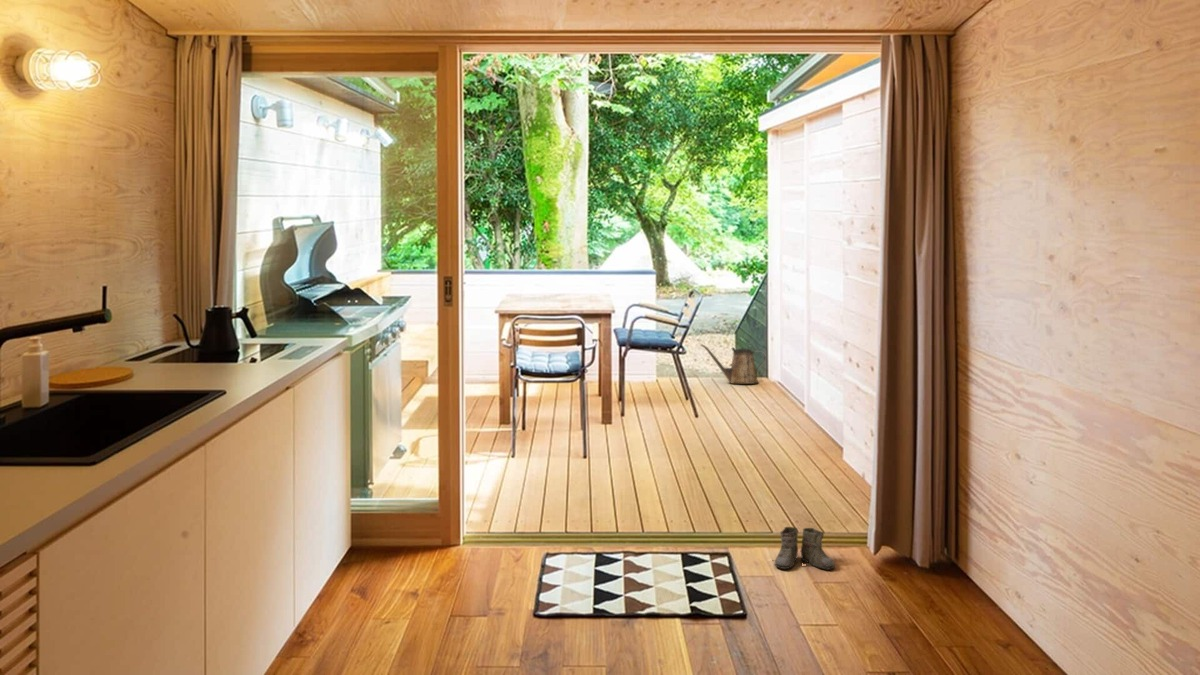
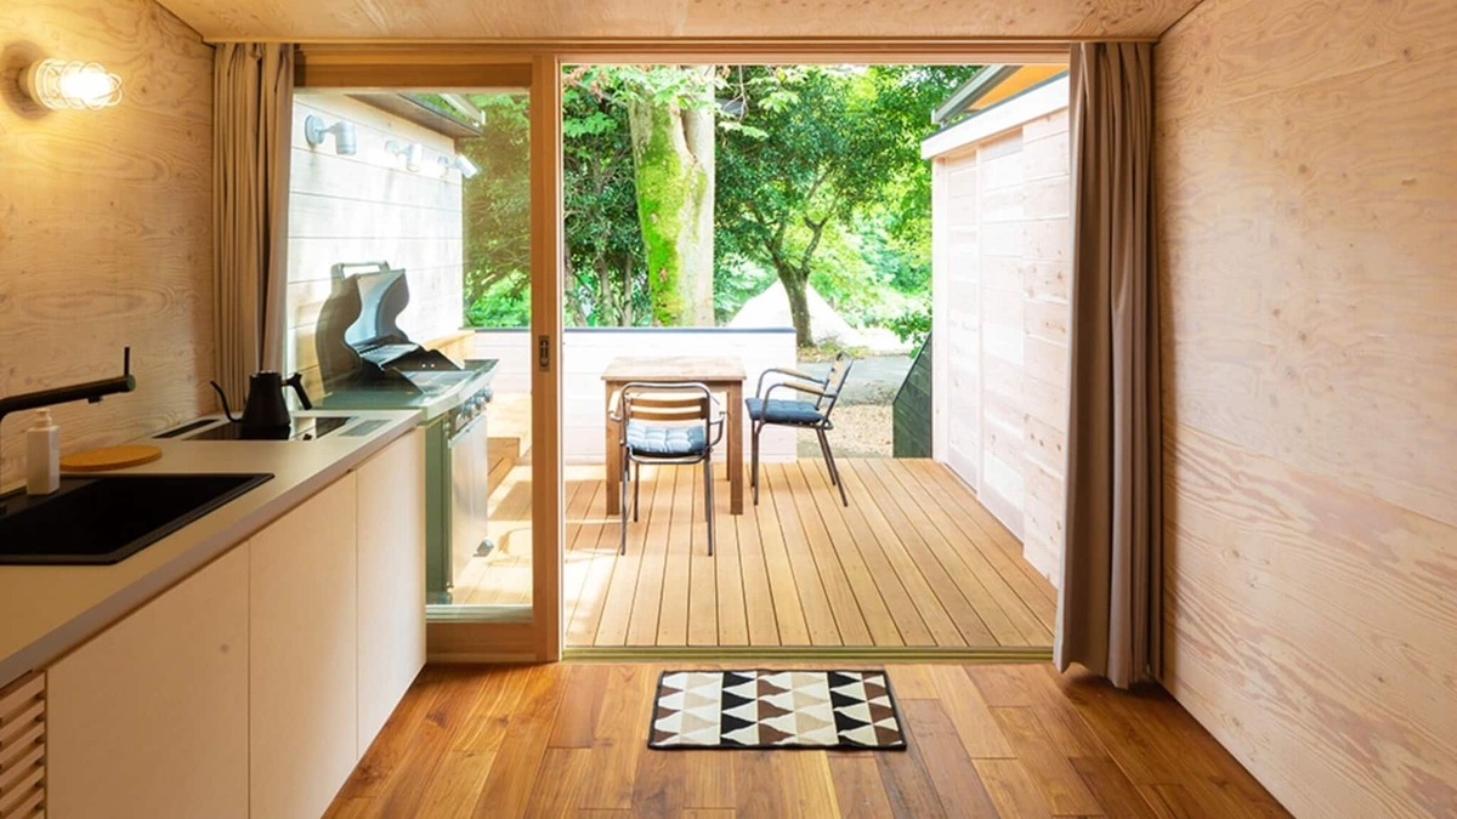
- watering can (733, 363)
- boots (801, 547)
